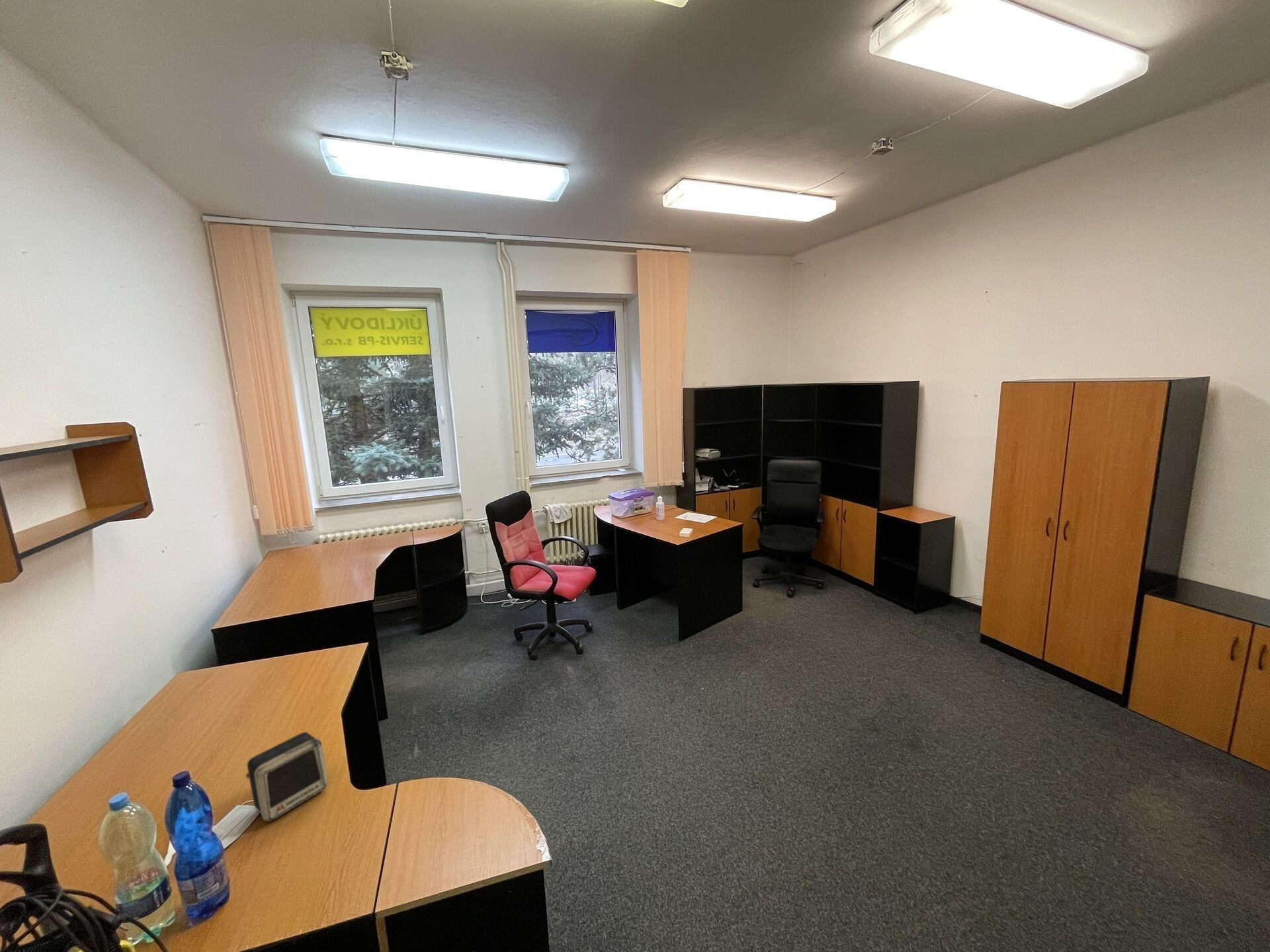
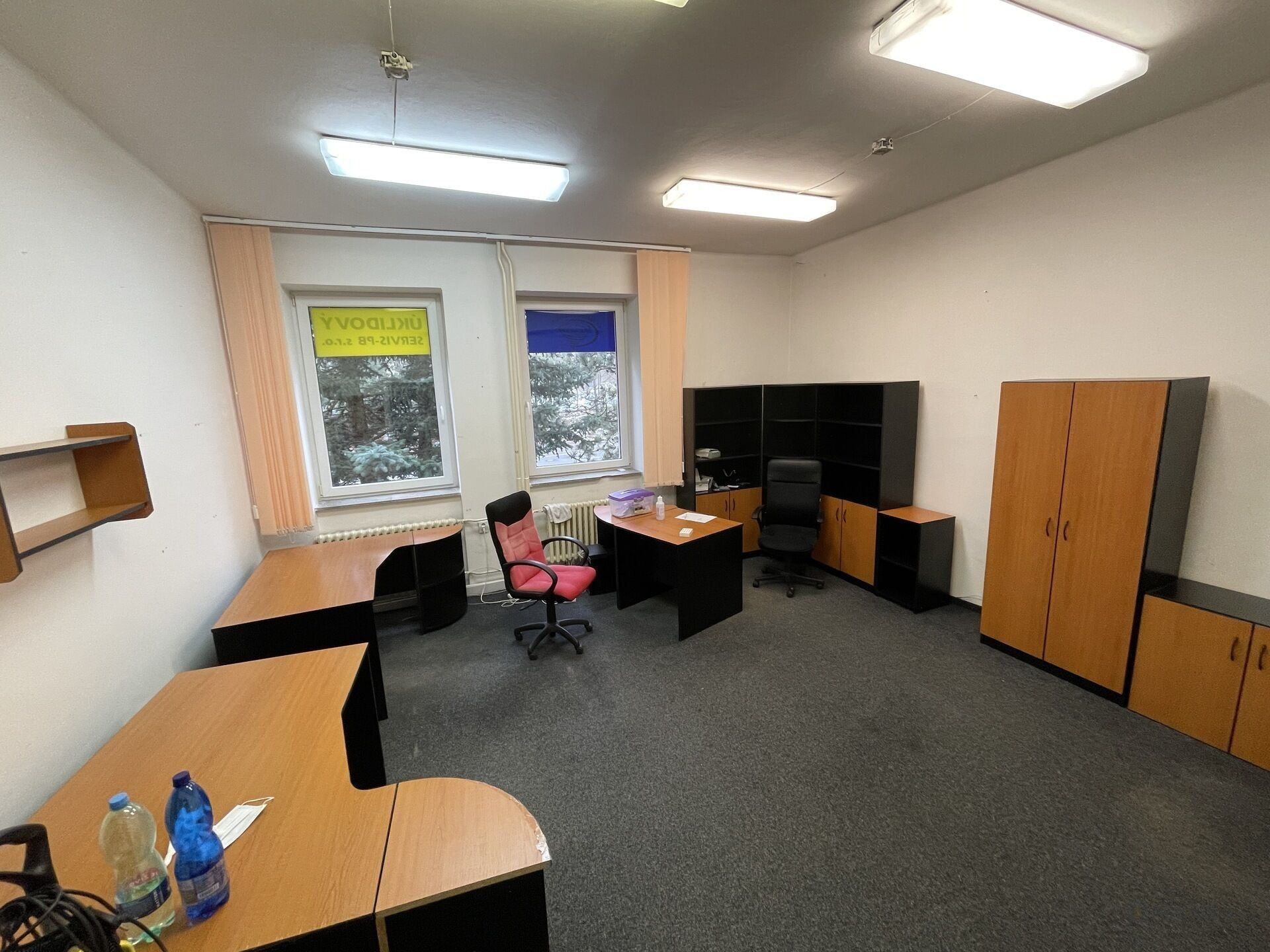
- speaker (288, 772)
